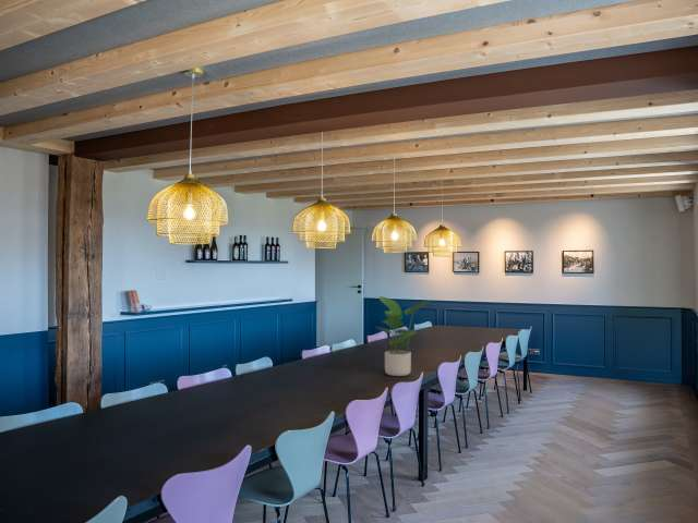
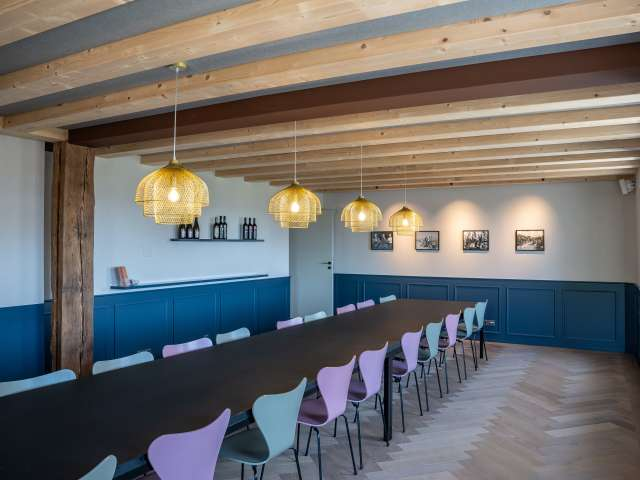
- potted plant (400, 336)
